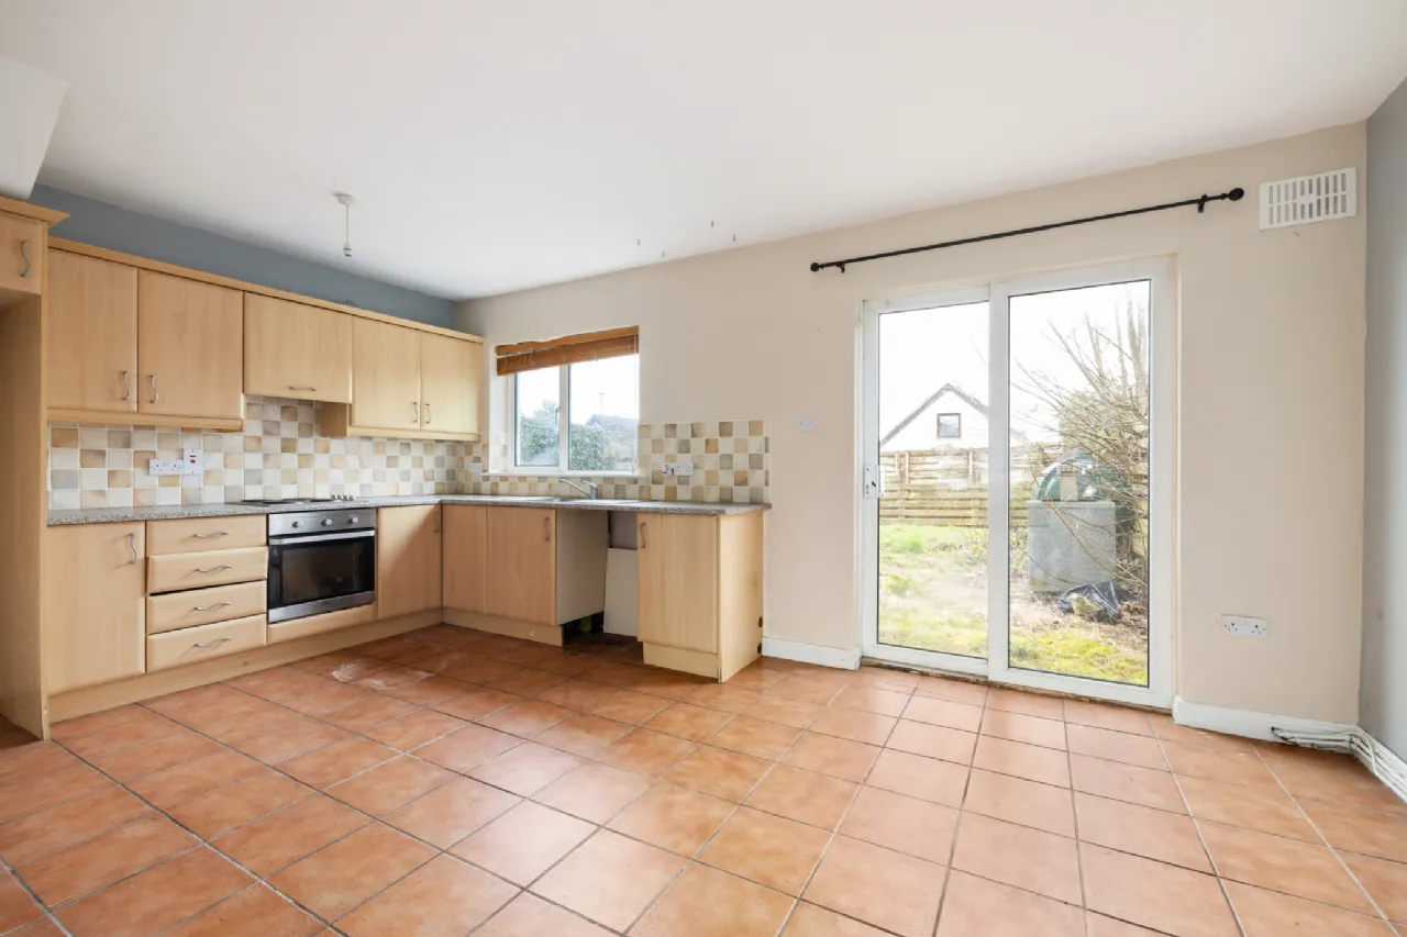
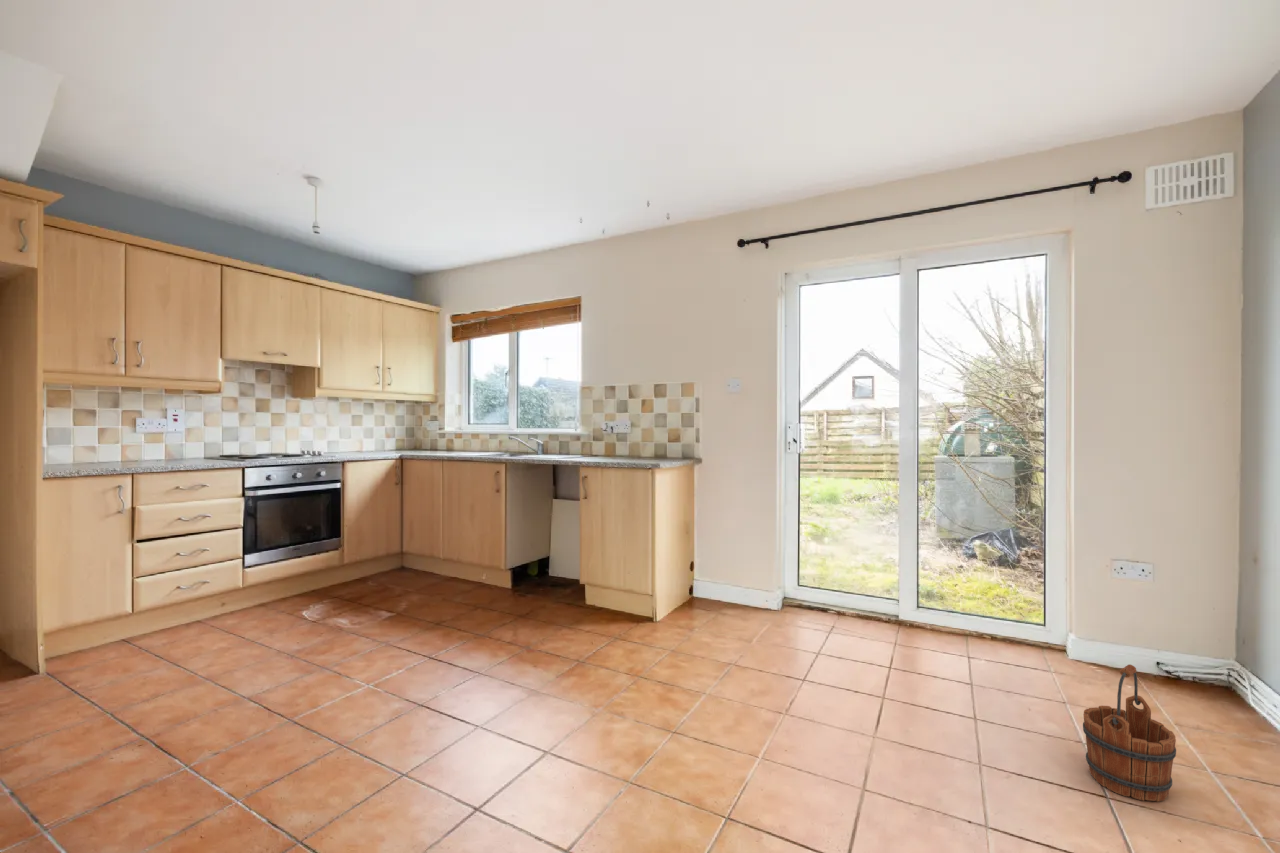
+ wooden bucket (1127, 724)
